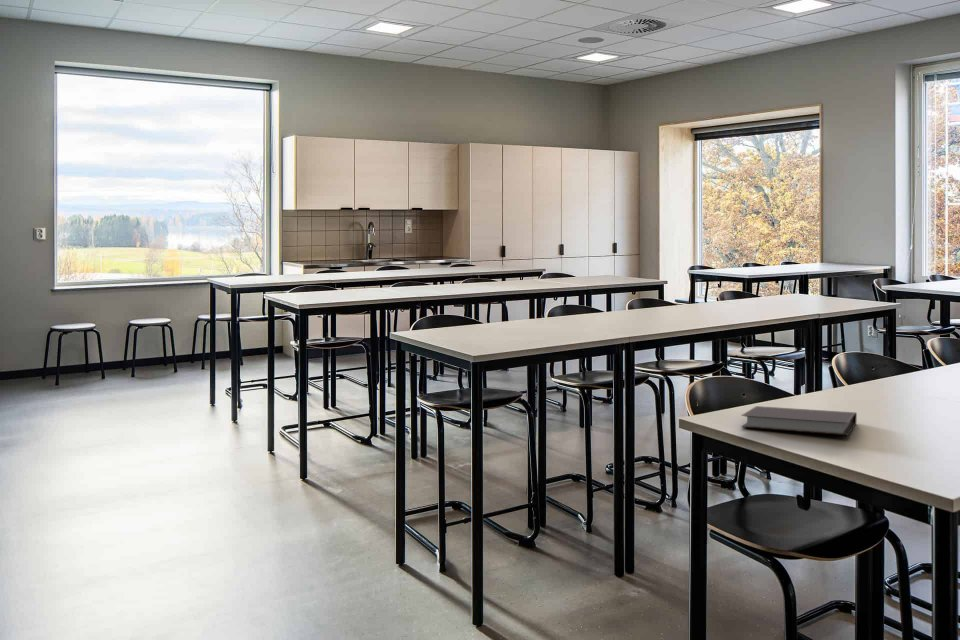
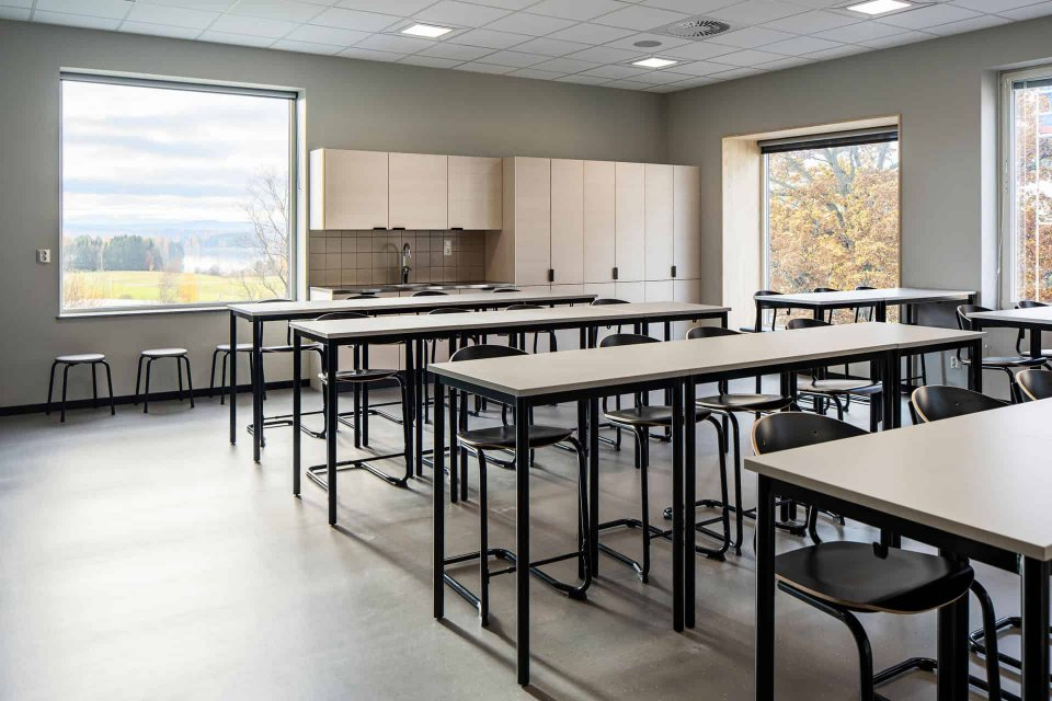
- notebook (799, 419)
